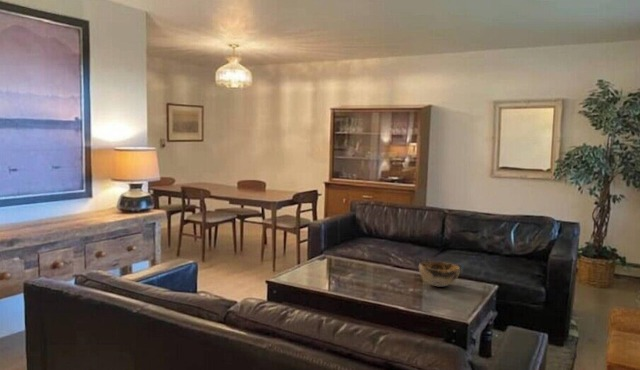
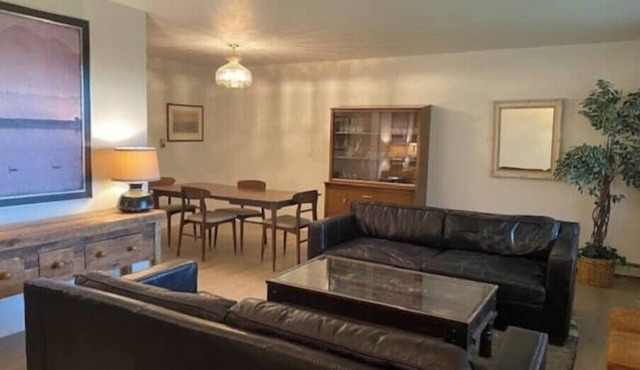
- decorative bowl (438, 275)
